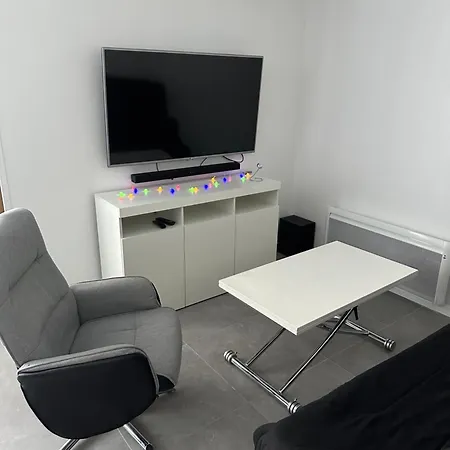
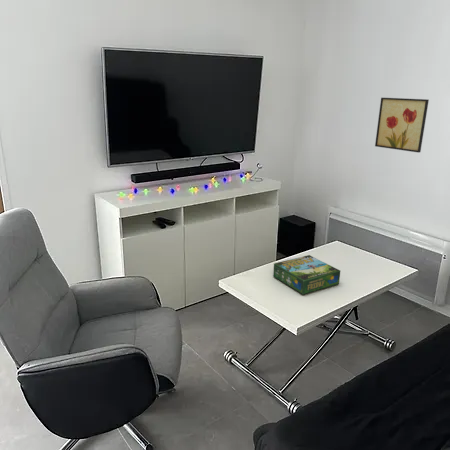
+ wall art (400, 124)
+ board game (306, 273)
